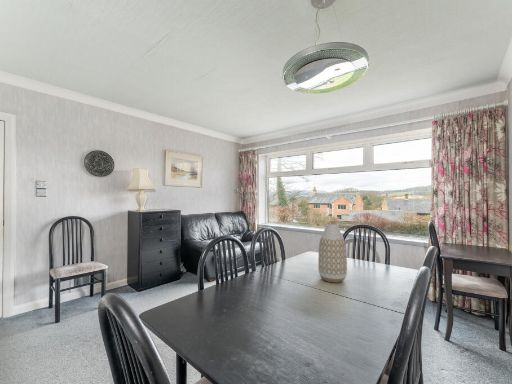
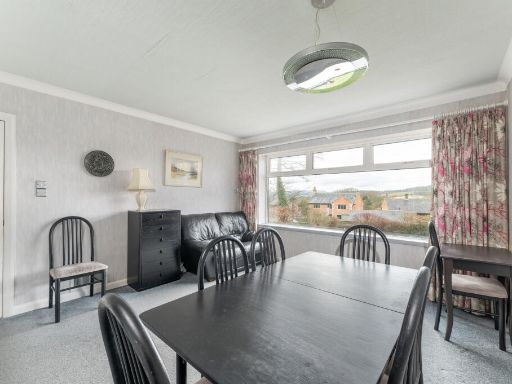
- vase (332, 251)
